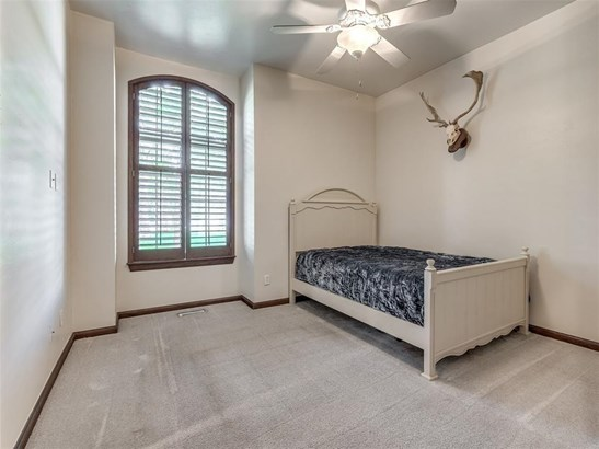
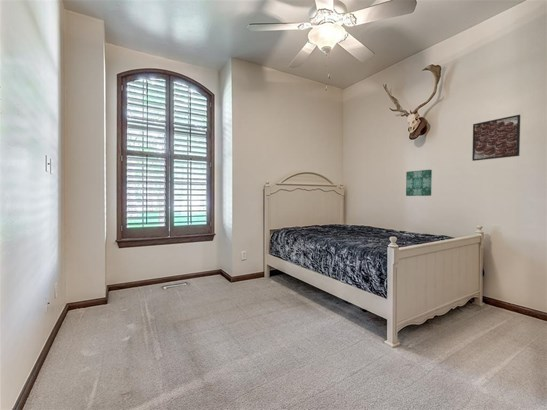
+ wall art (418, 183)
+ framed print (494, 139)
